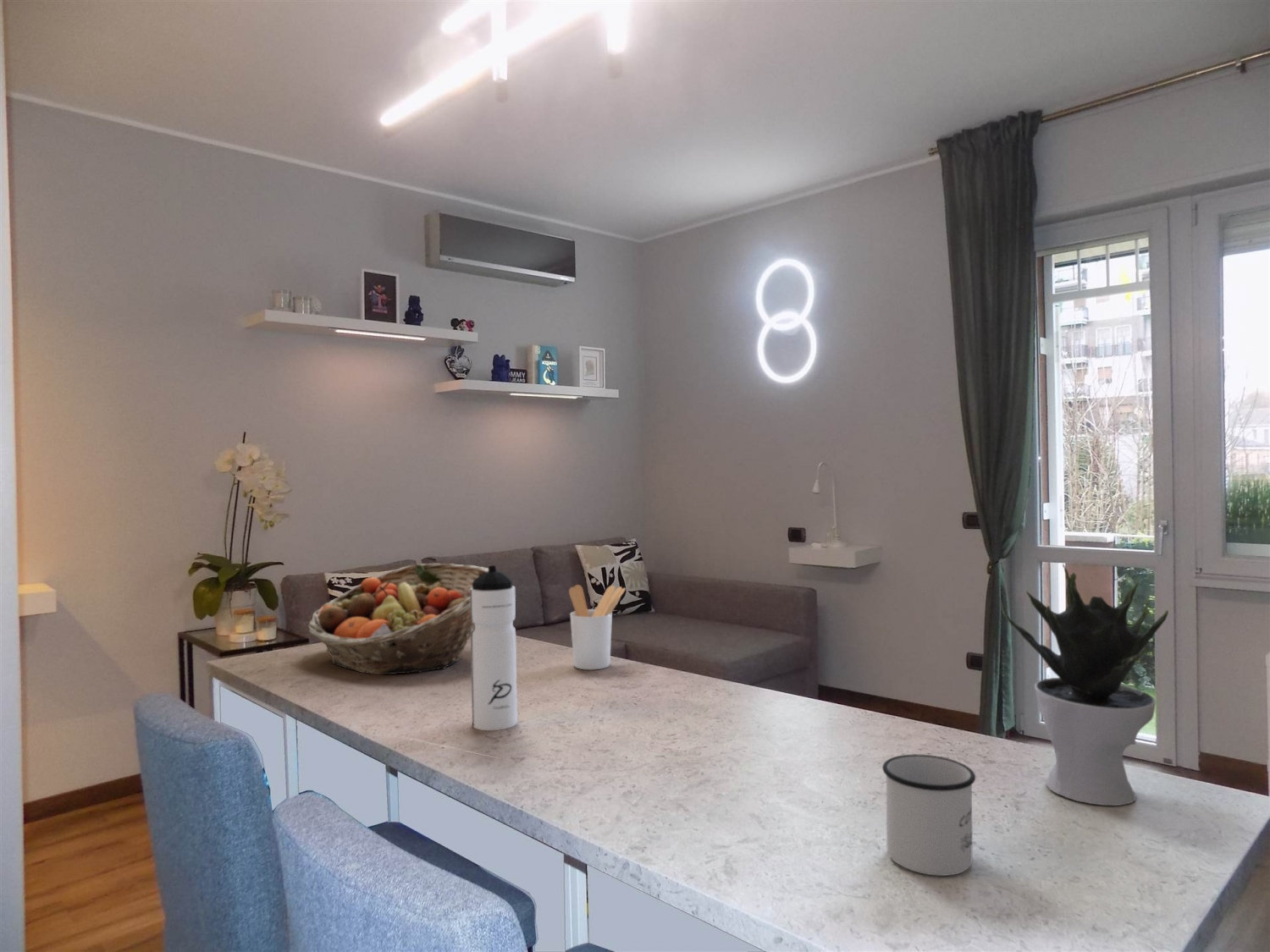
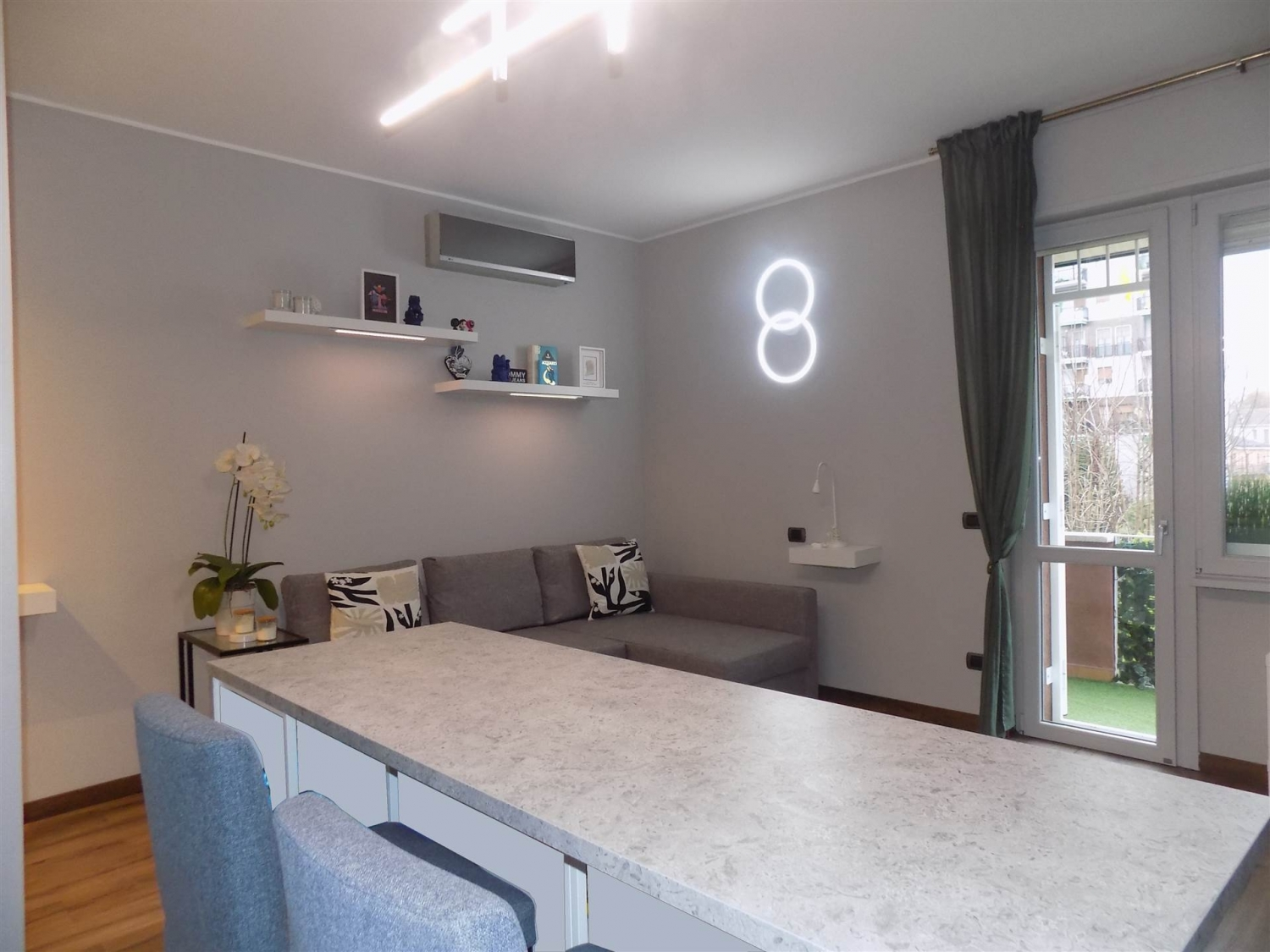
- utensil holder (599, 625)
- potted plant (1086, 677)
- water bottle (493, 645)
- fruit basket (404, 614)
- mug (927, 806)
